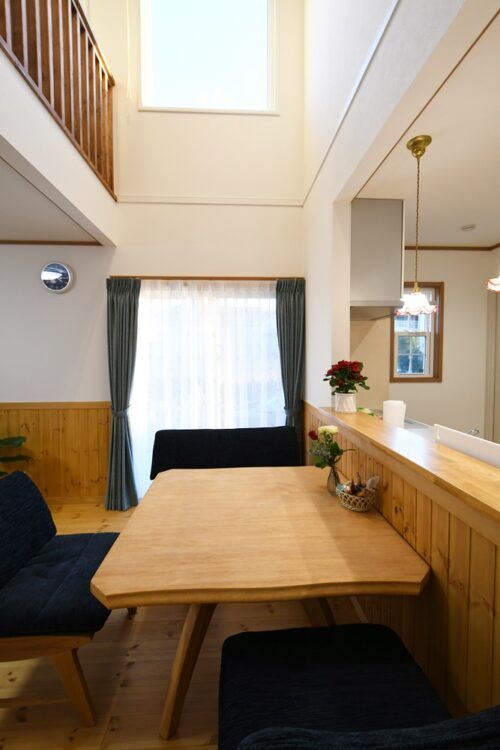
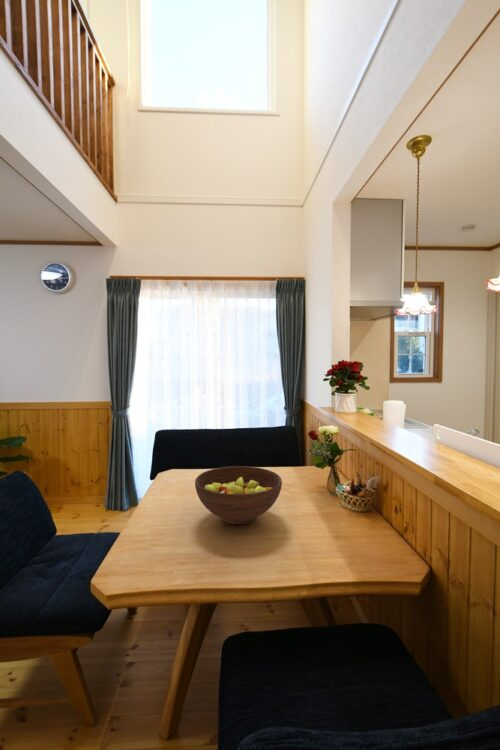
+ fruit bowl (238, 498)
